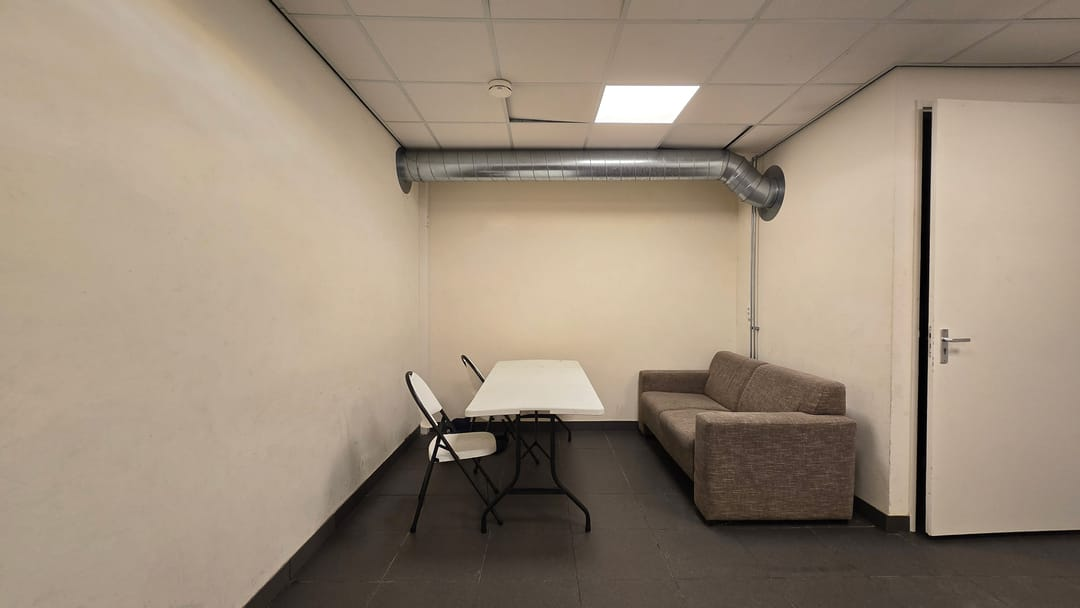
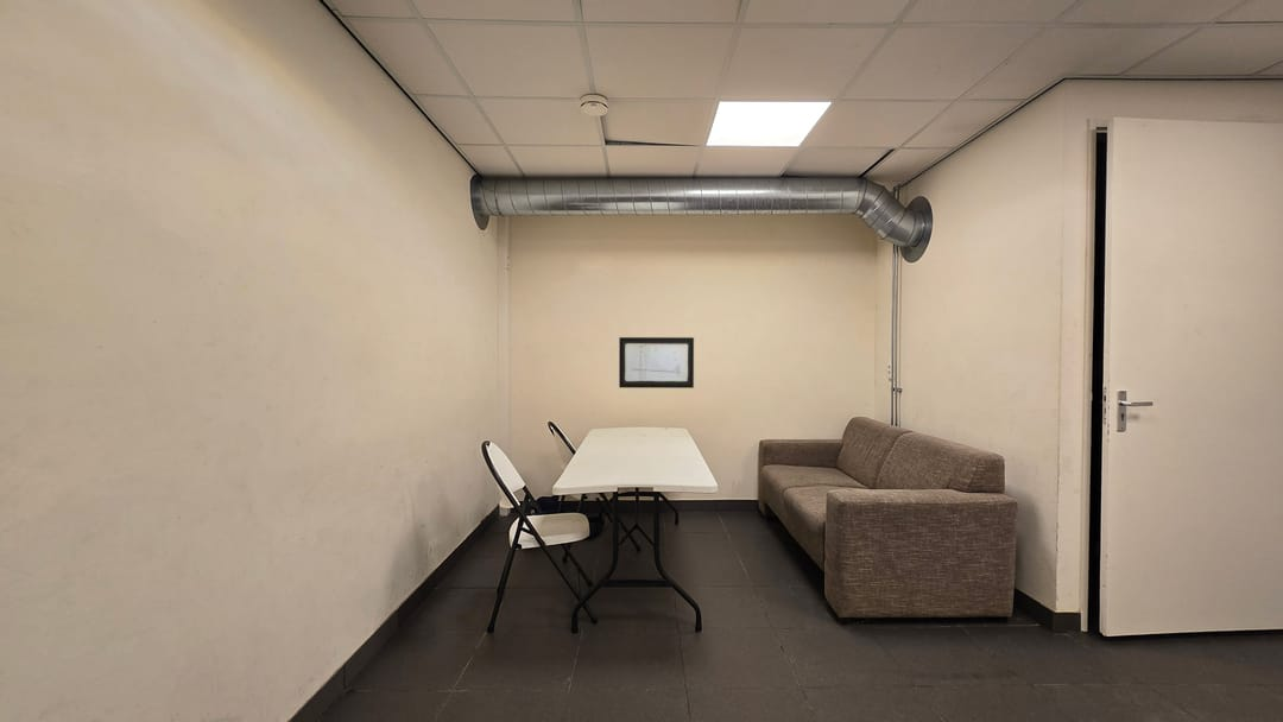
+ wall art (656, 362)
